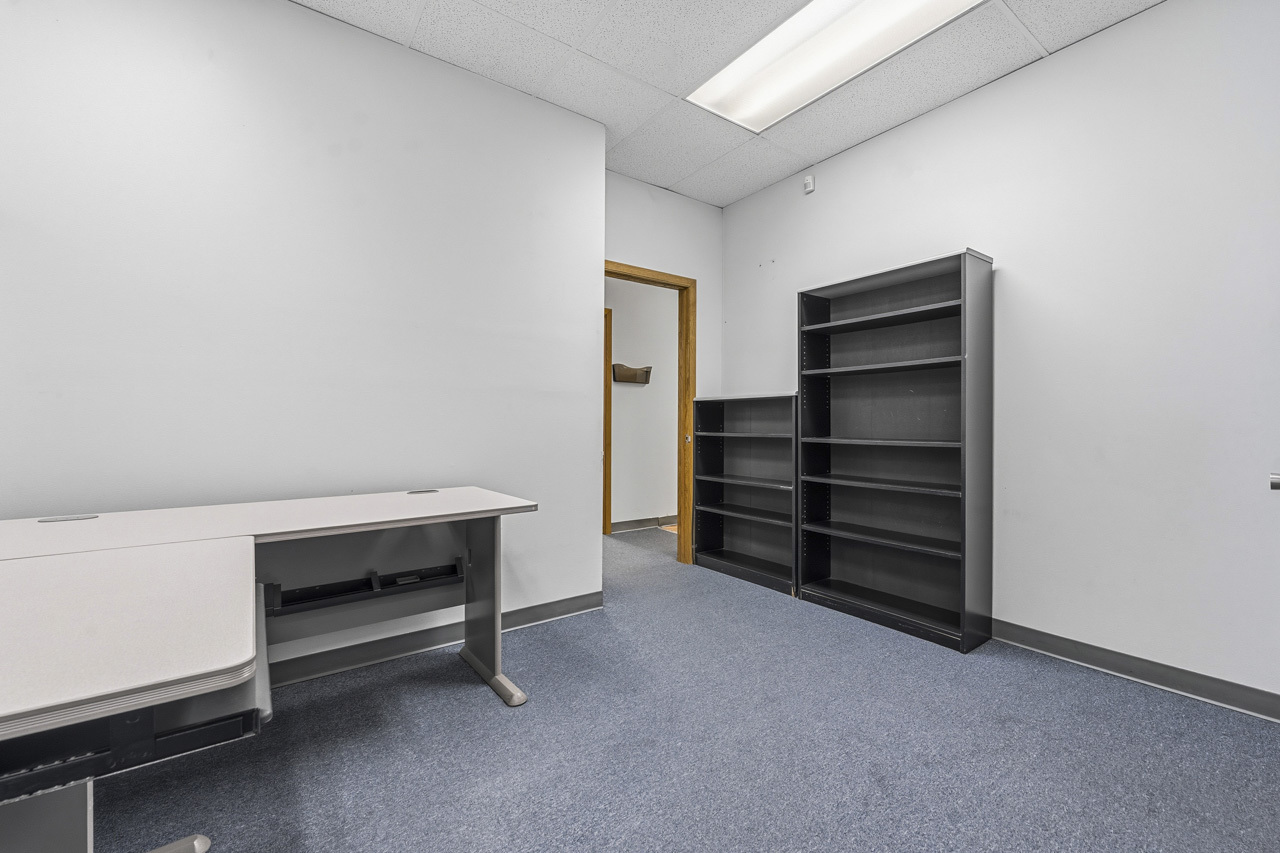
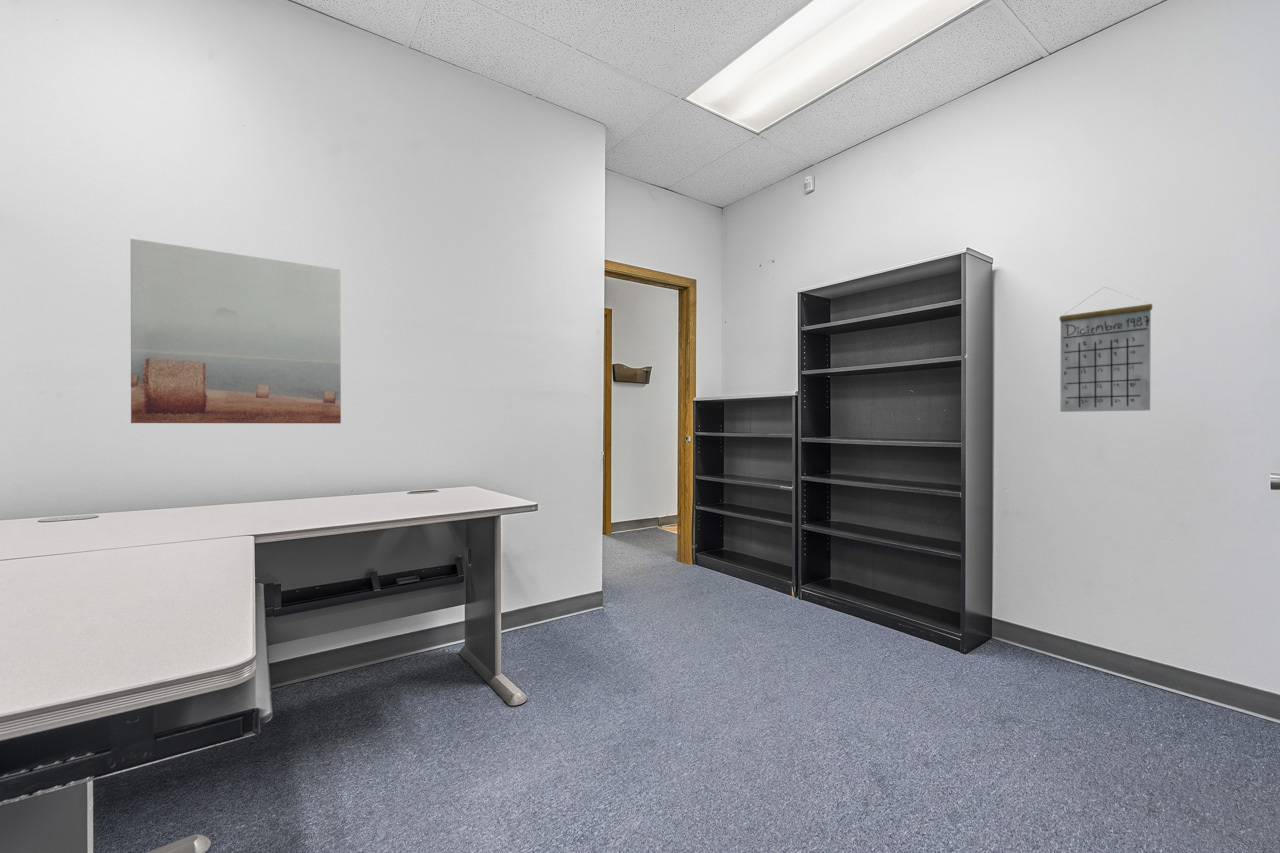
+ calendar (1103, 348)
+ wall art (245, 339)
